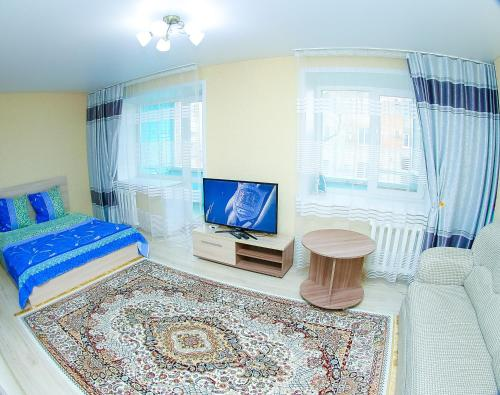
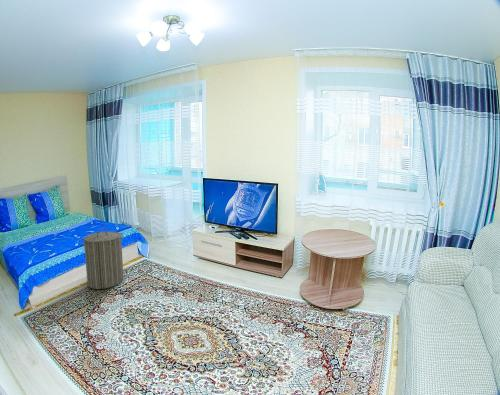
+ laundry hamper (104, 255)
